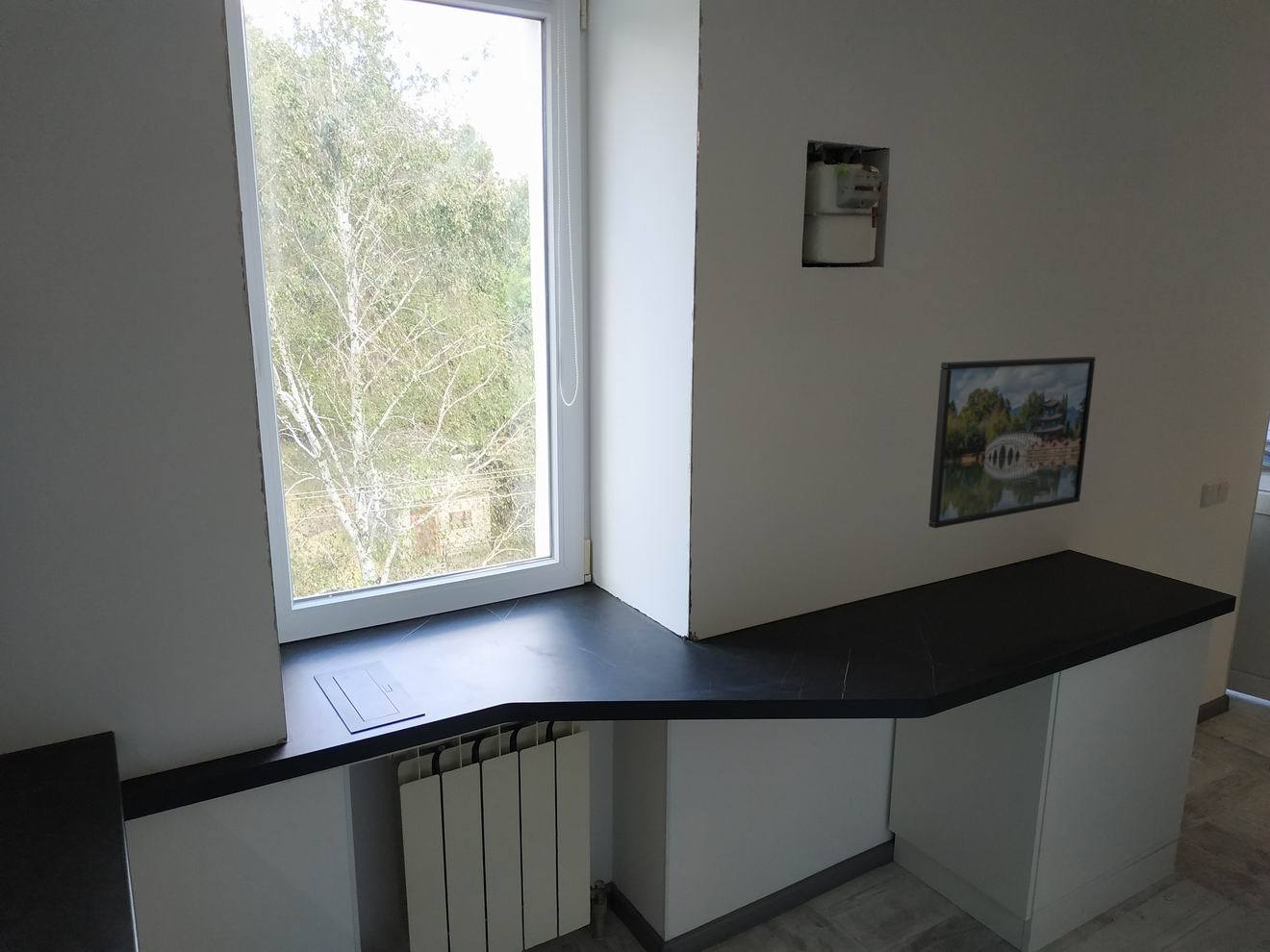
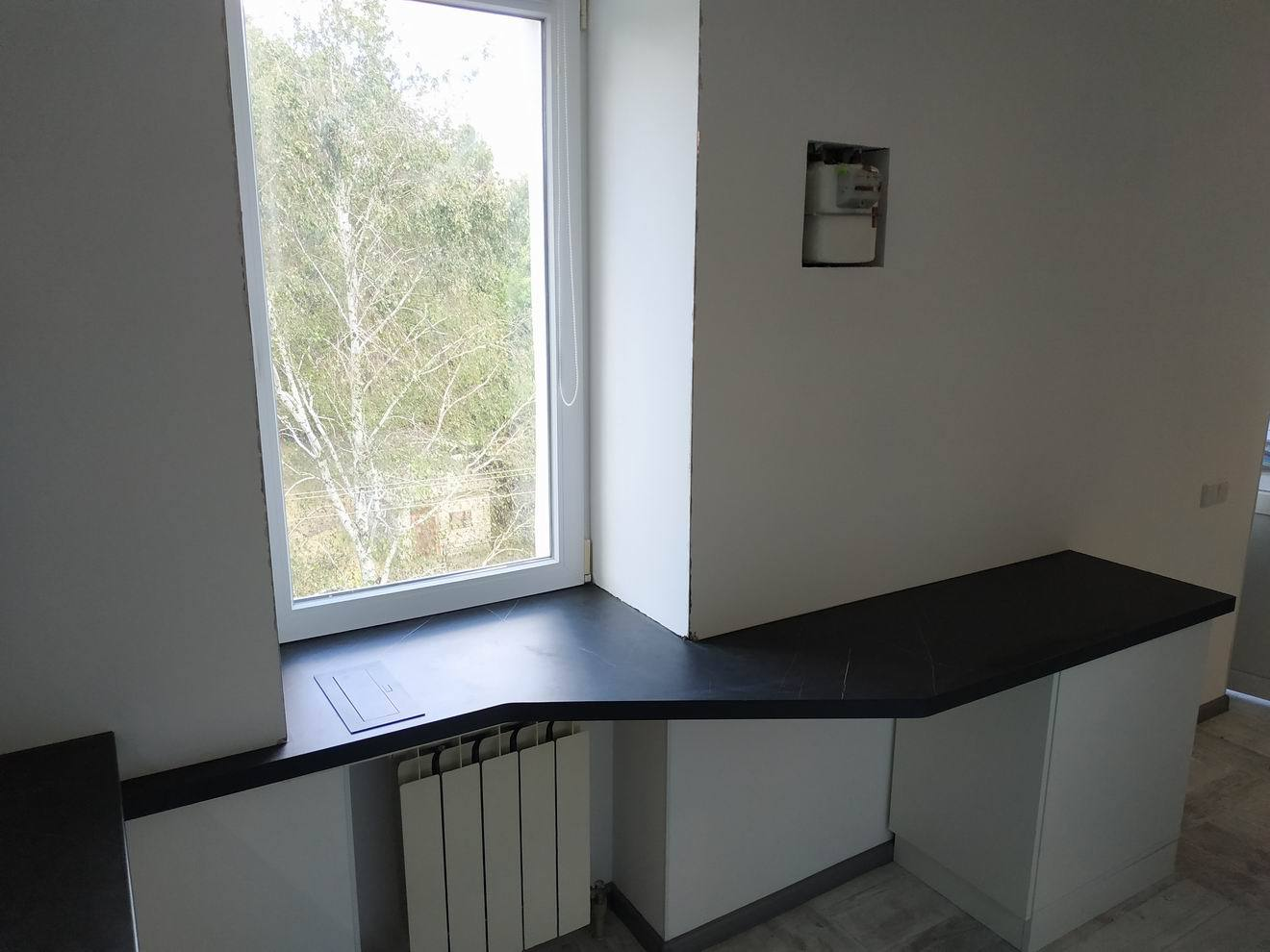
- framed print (1016, 438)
